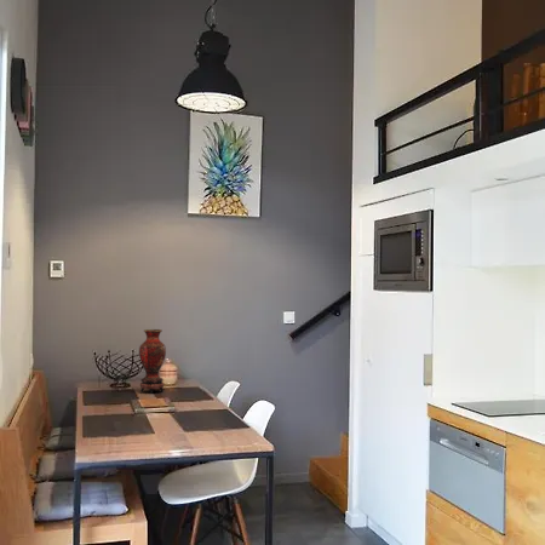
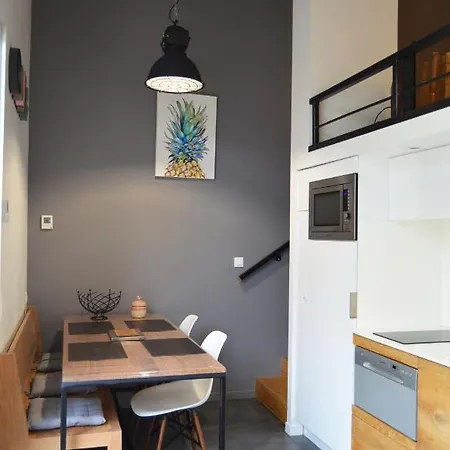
- vase (151, 361)
